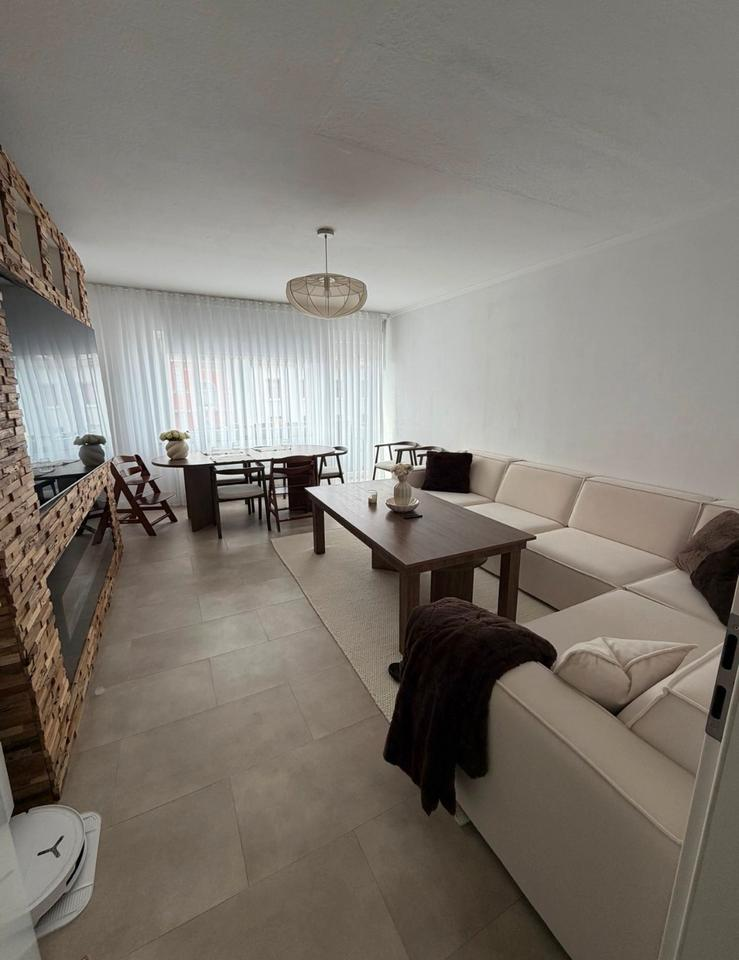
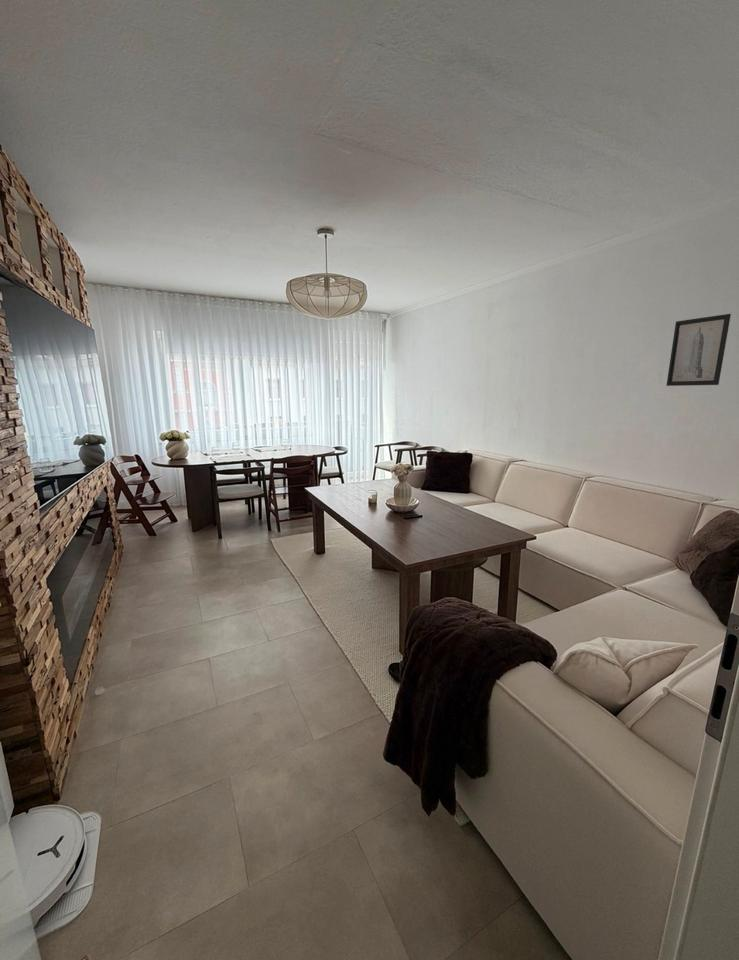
+ wall art (696, 352)
